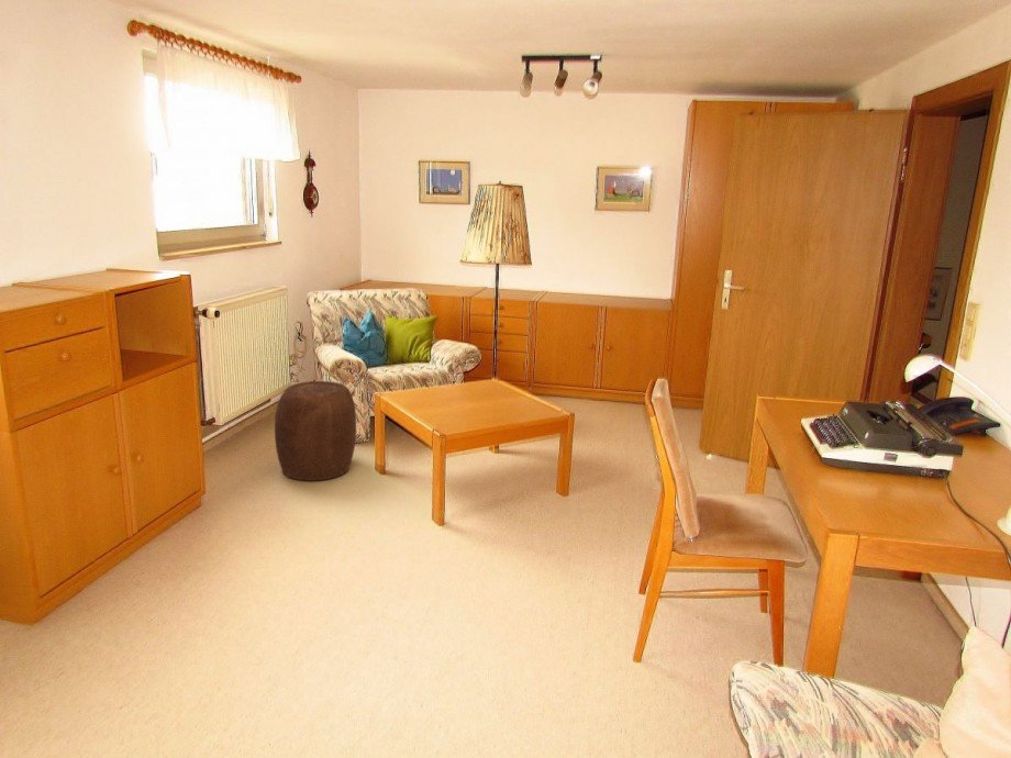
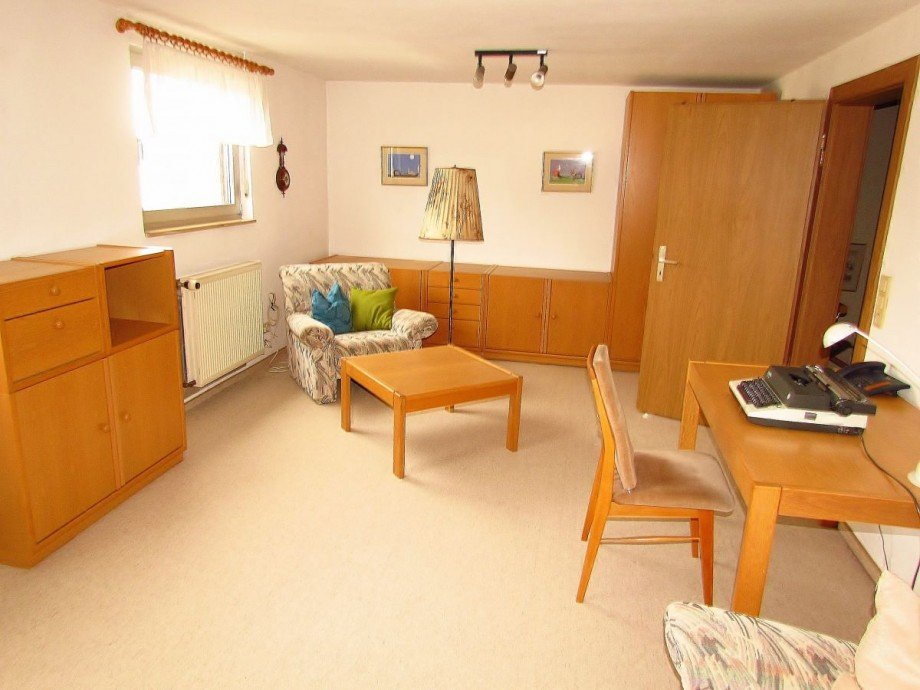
- stool (315, 428)
